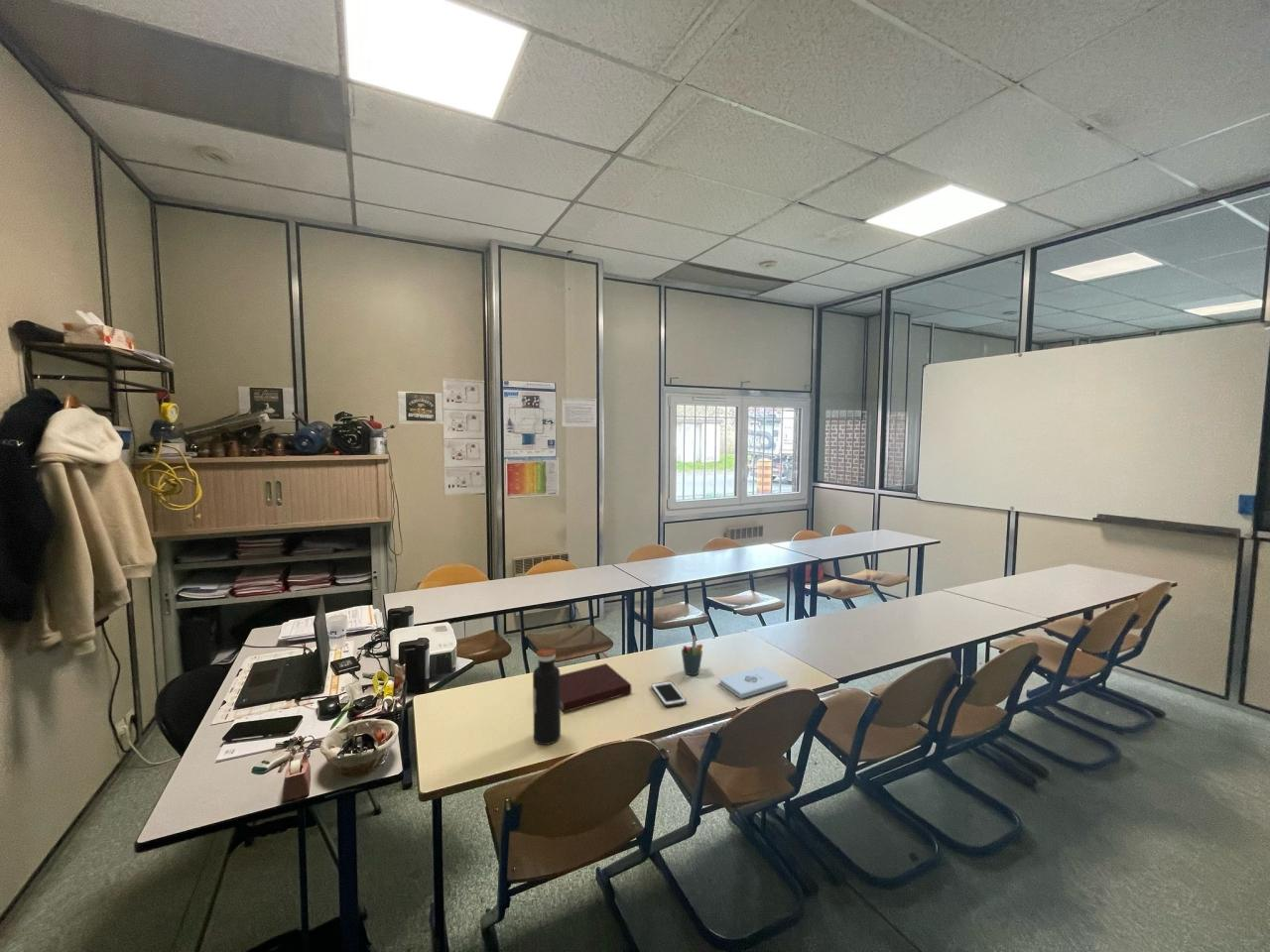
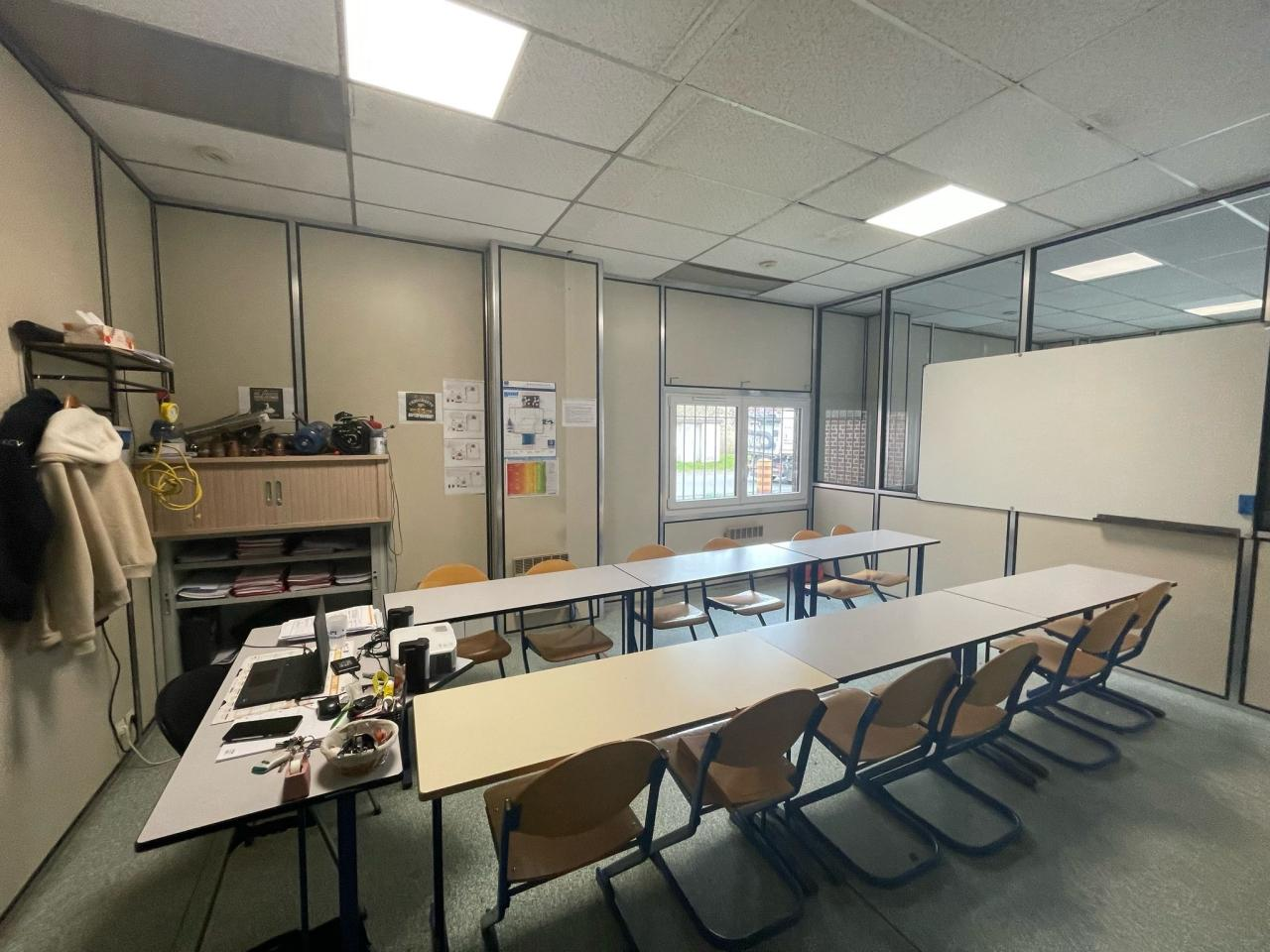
- cell phone (668, 693)
- pen holder (692, 655)
- water bottle (547, 694)
- notebook (586, 685)
- notepad (752, 681)
